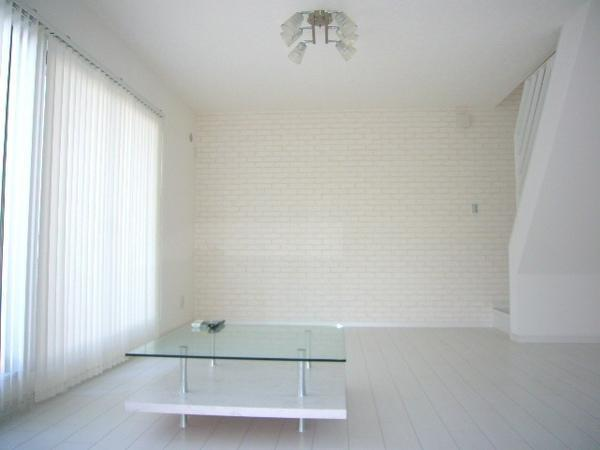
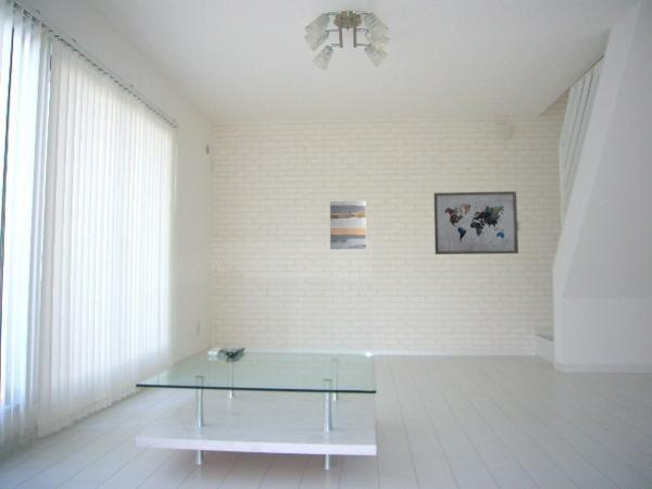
+ wall art (475, 223)
+ wall art (348, 225)
